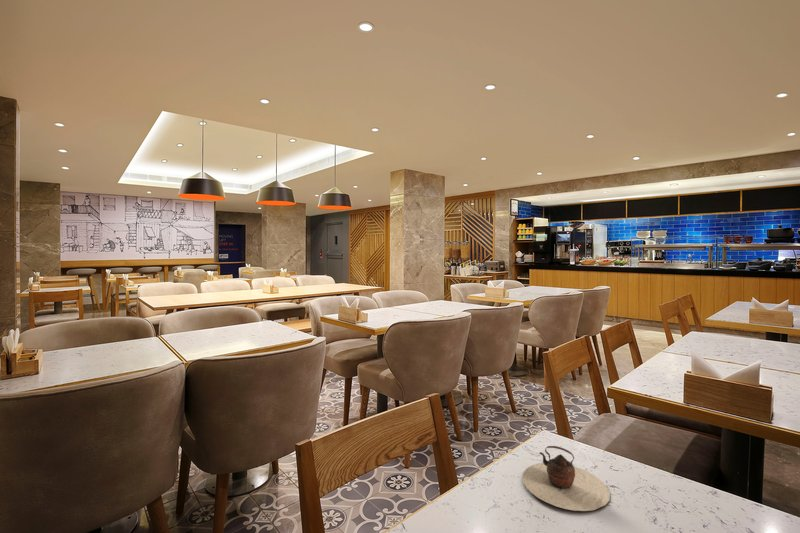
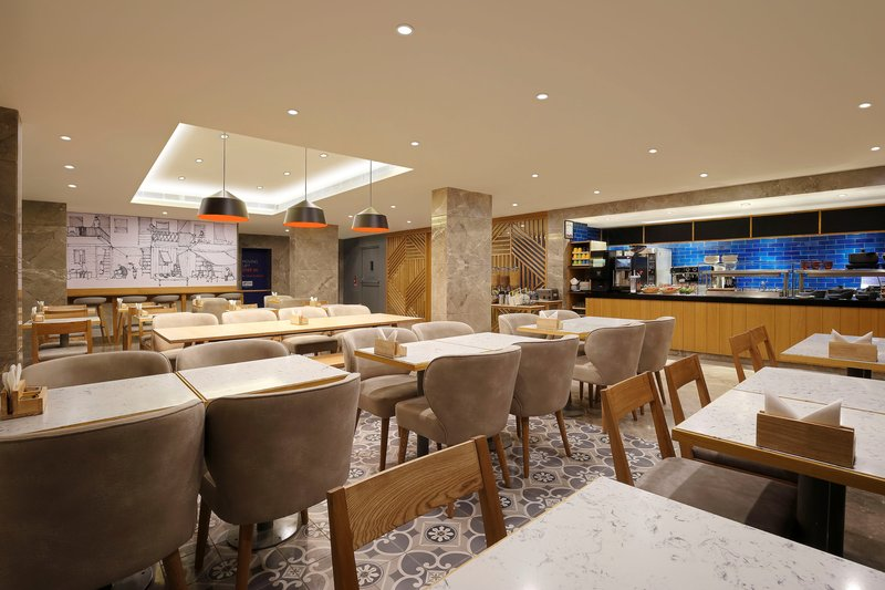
- teapot (564, 466)
